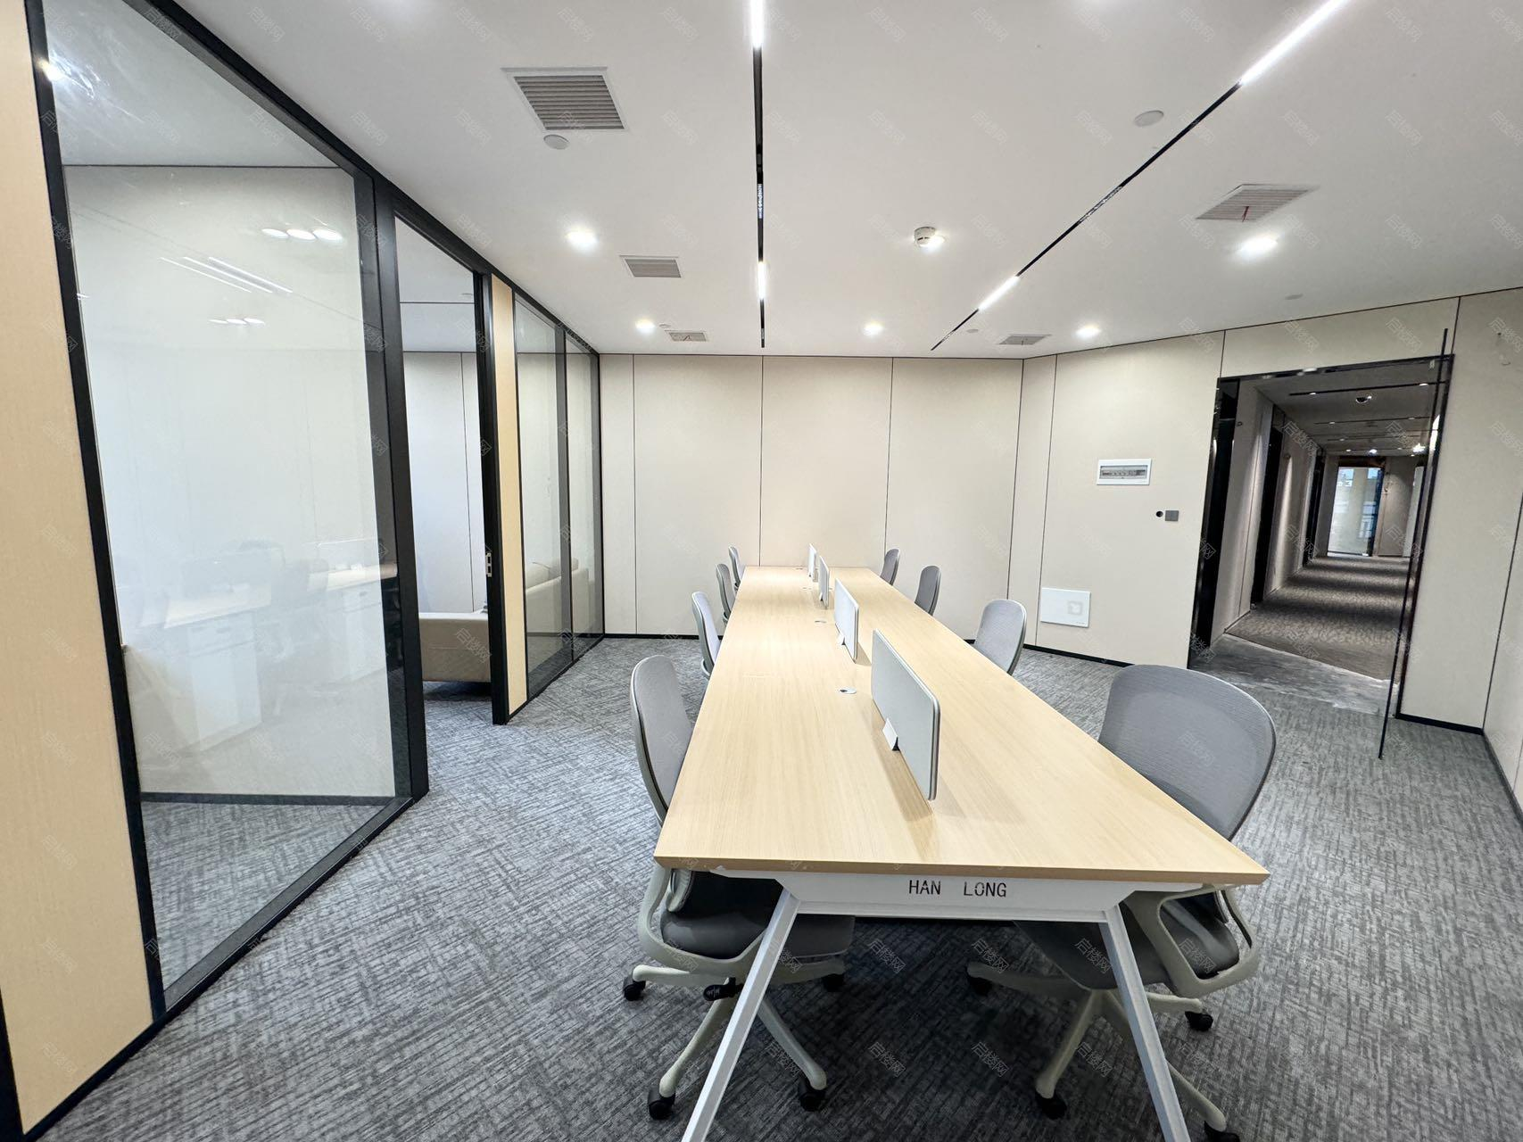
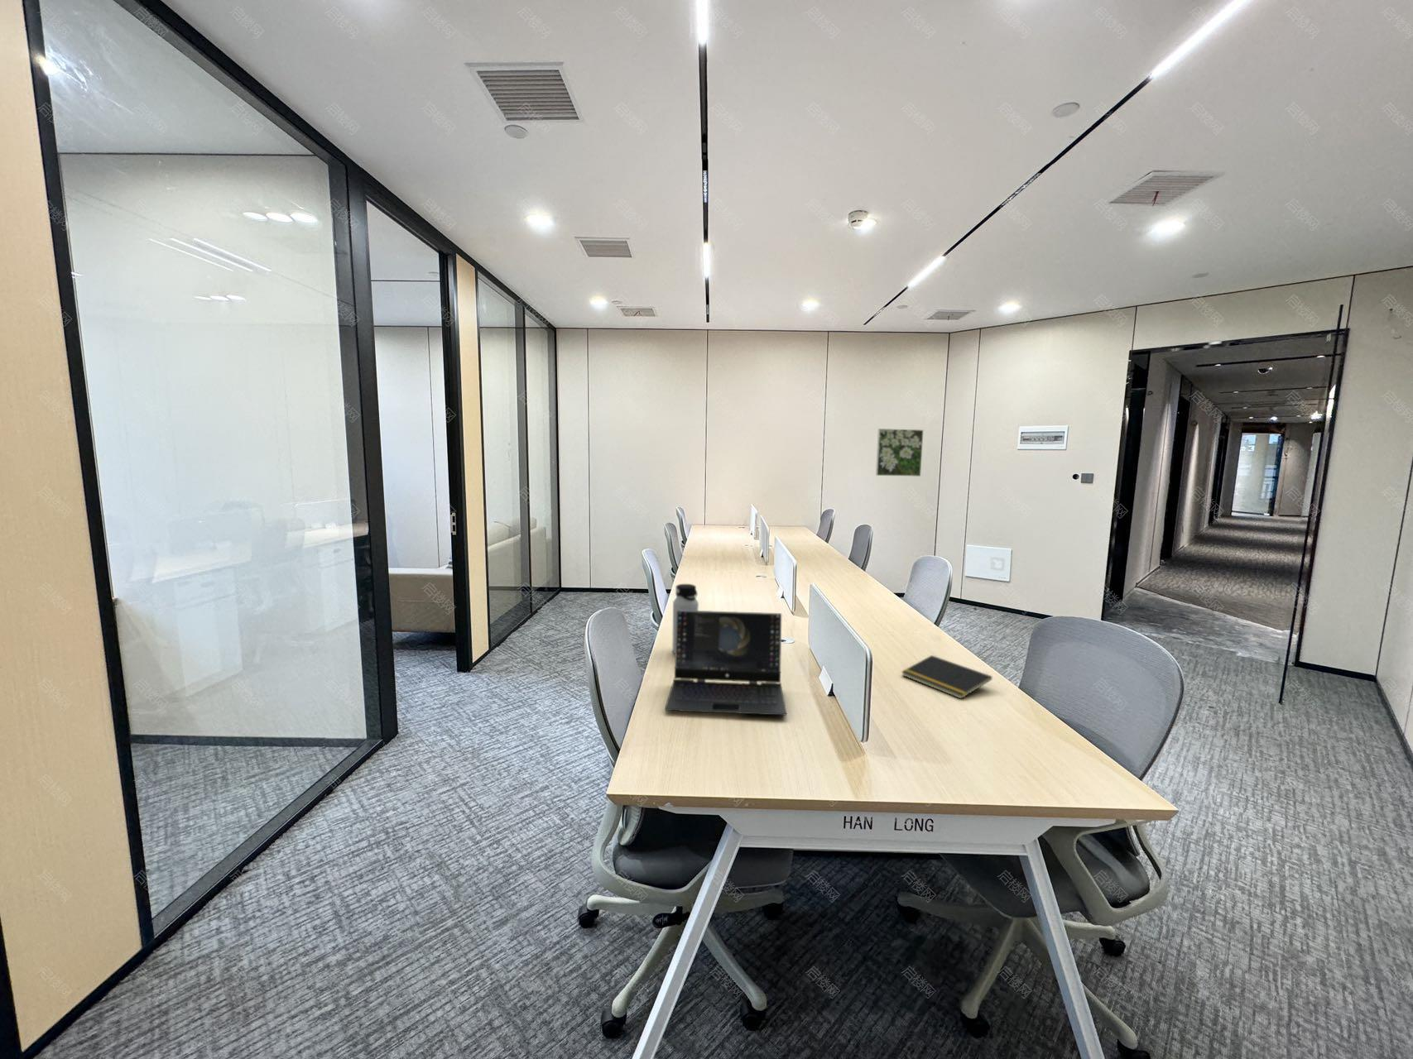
+ water bottle (685, 610)
+ notepad (946, 675)
+ laptop (727, 661)
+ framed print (899, 453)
